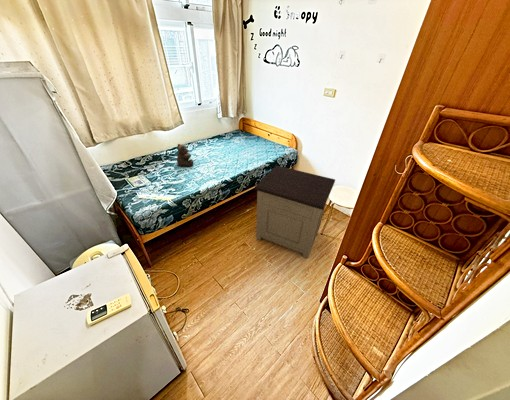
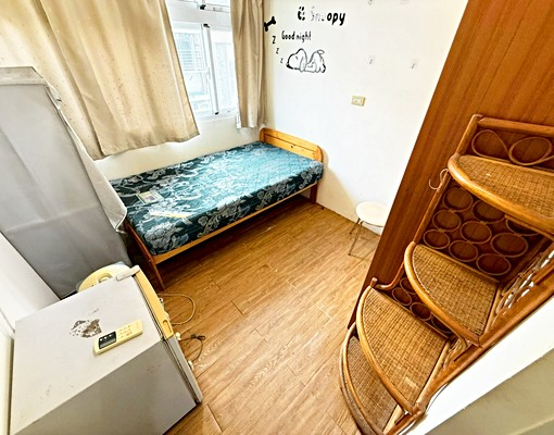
- teddy bear (183, 154)
- nightstand (292, 211)
